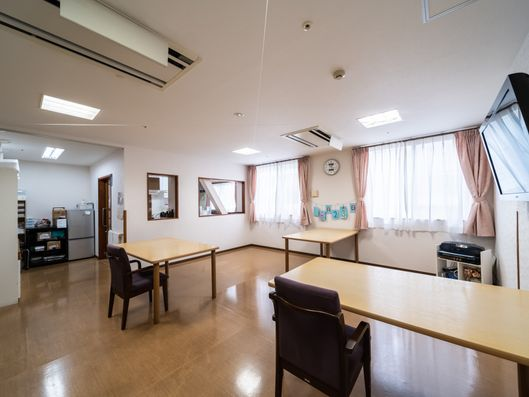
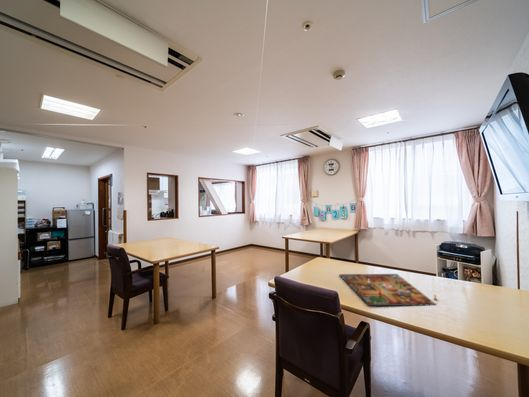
+ gameboard (387, 284)
